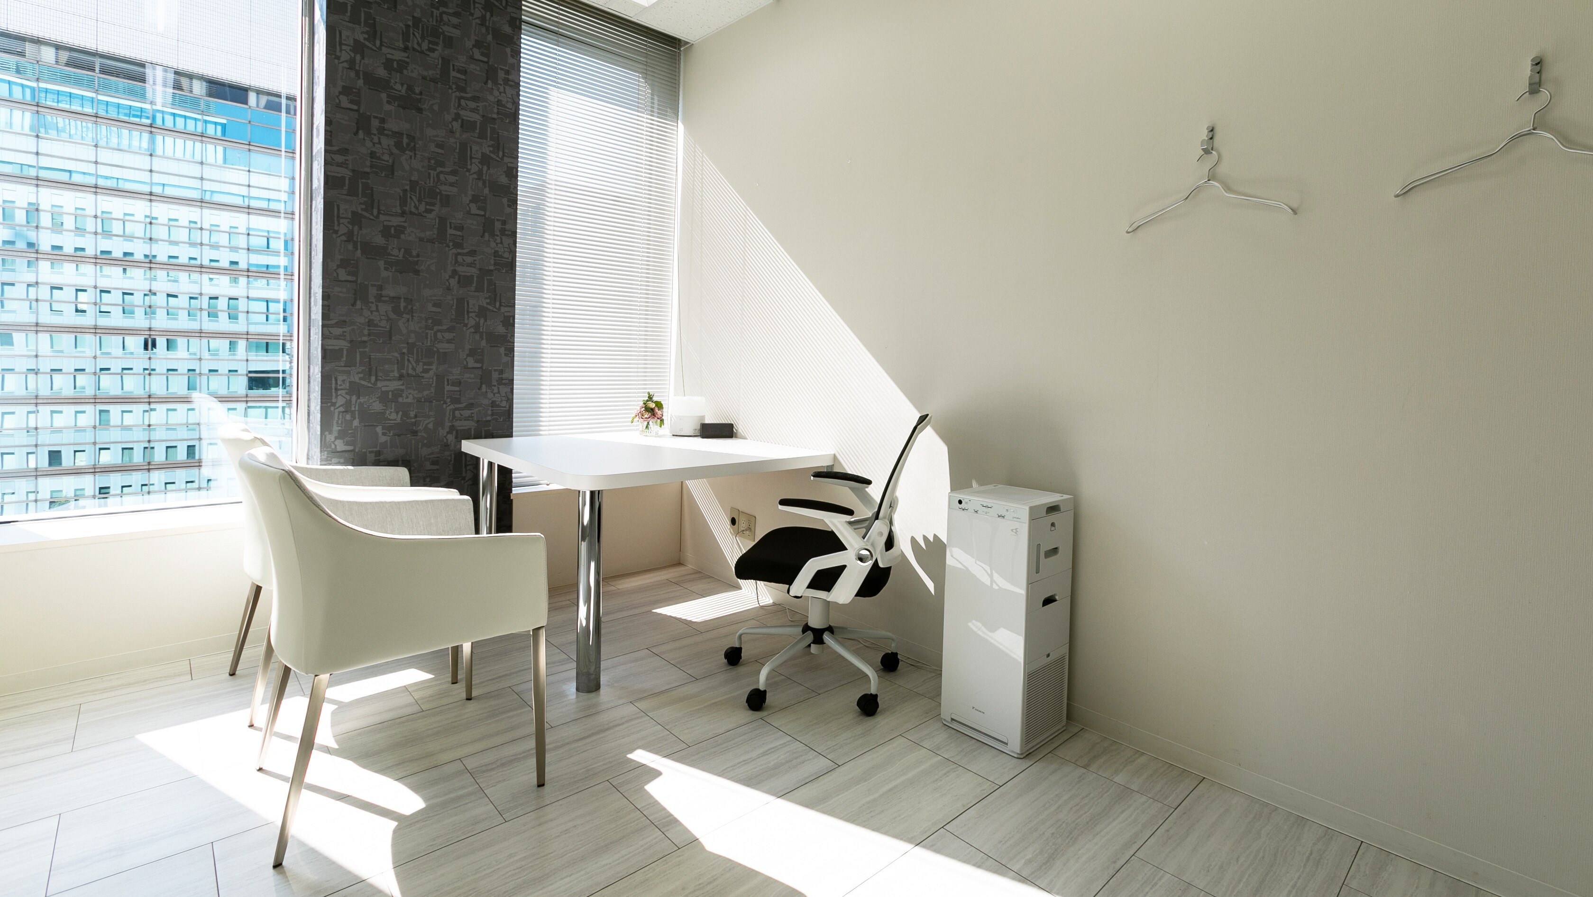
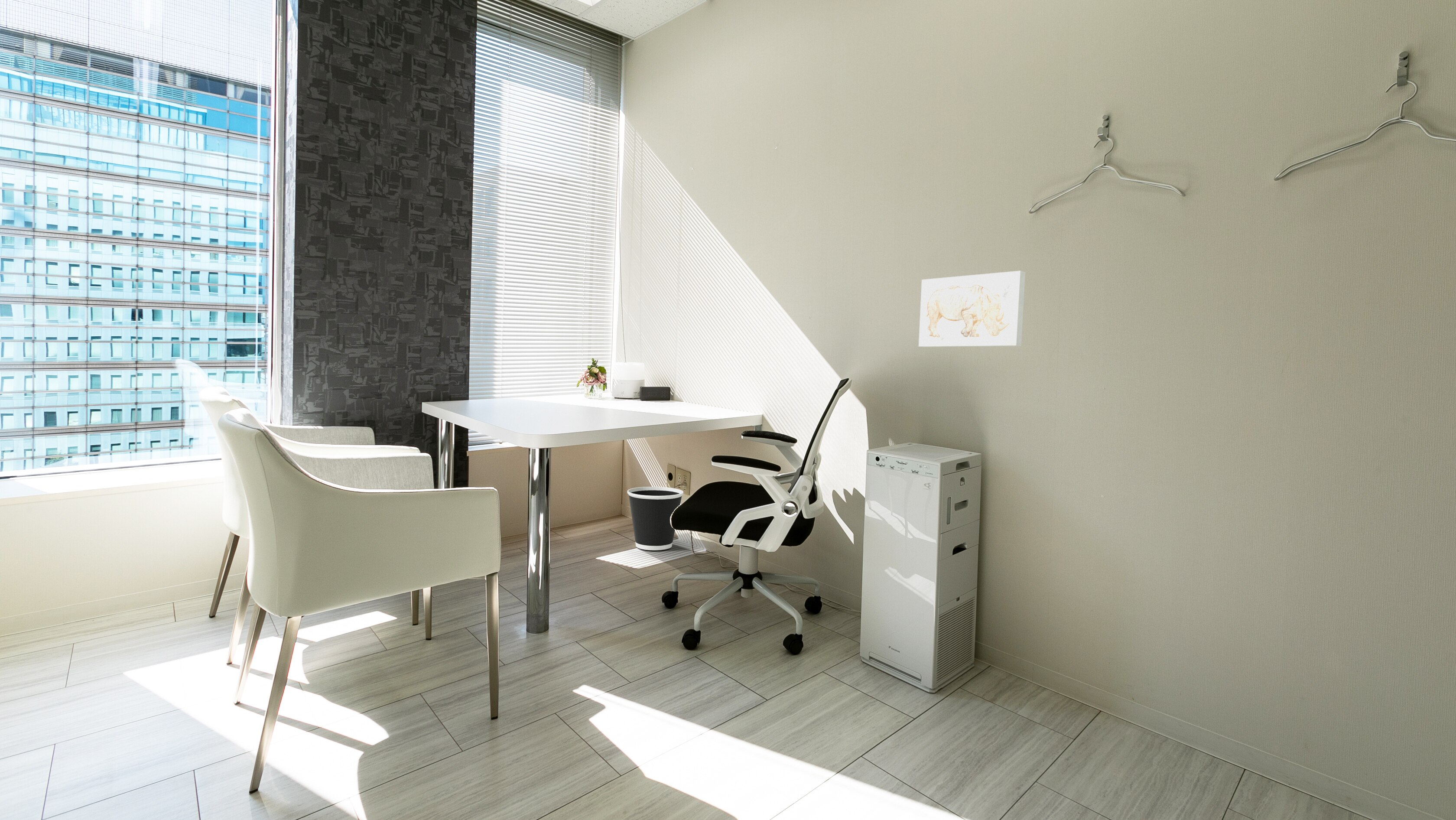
+ wall art (969, 311)
+ wastebasket (654, 518)
